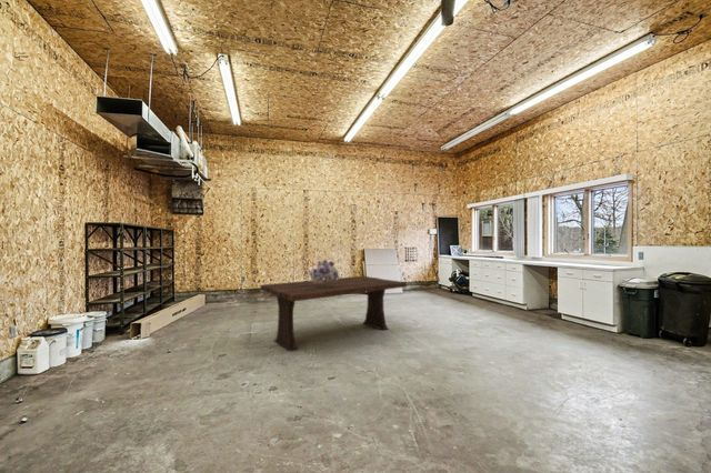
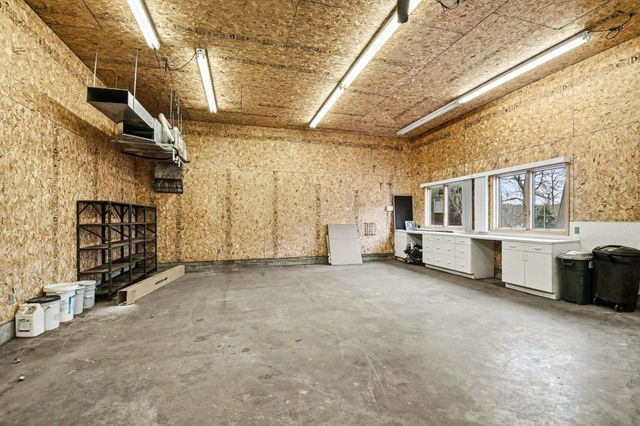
- bouquet (323, 272)
- dining table (334, 295)
